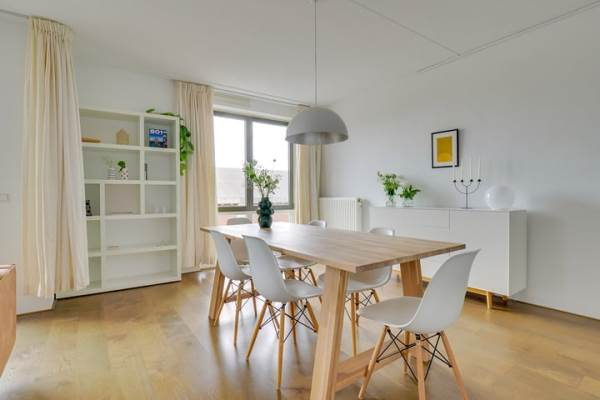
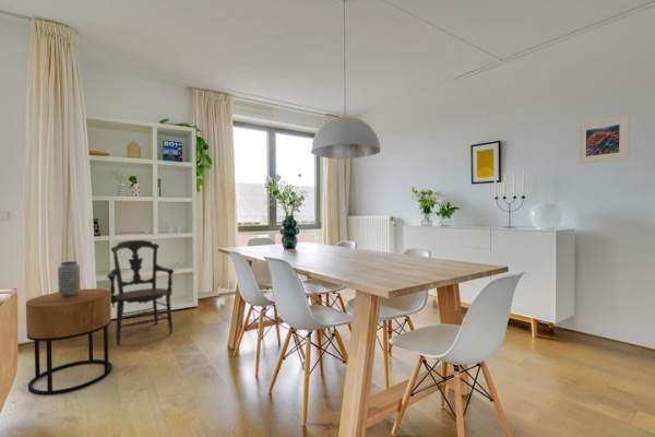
+ vase (69, 279)
+ side table (71, 336)
+ armchair (140, 290)
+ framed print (602, 141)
